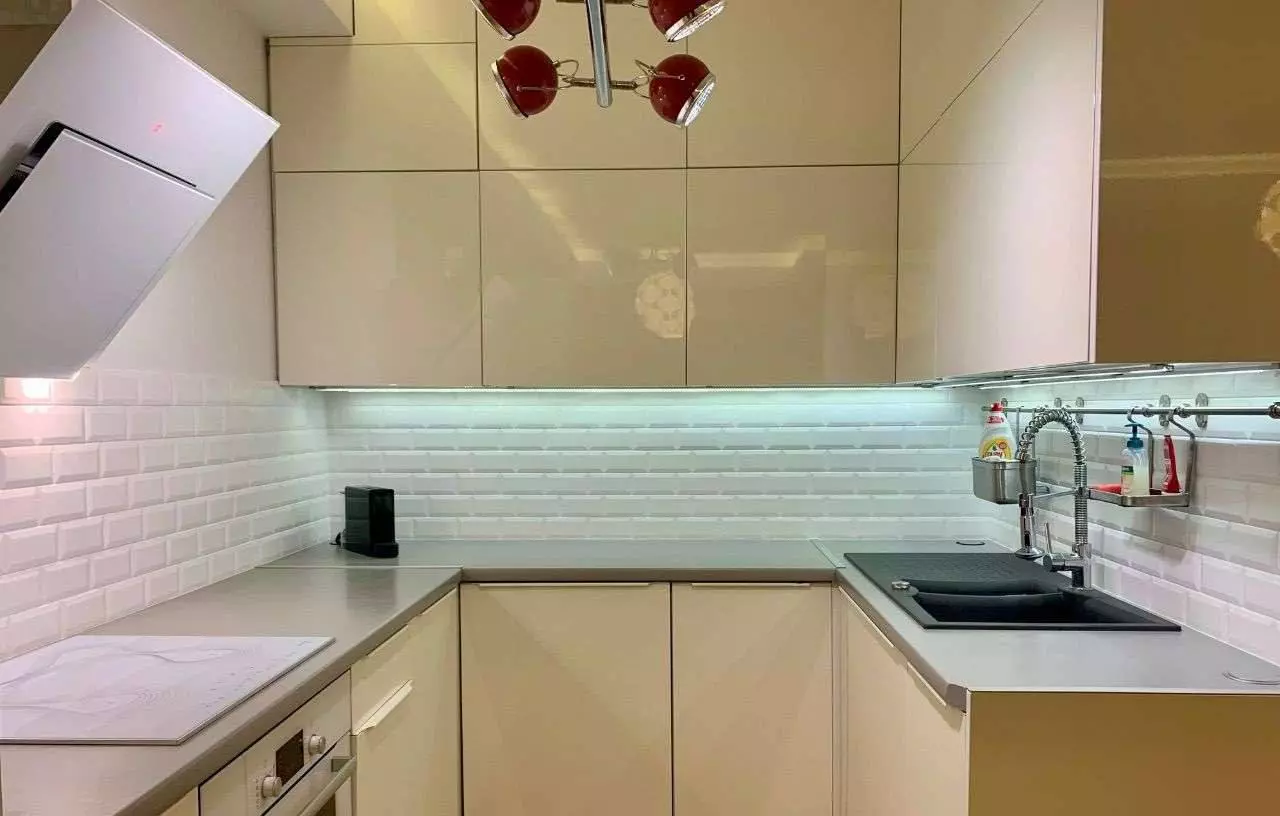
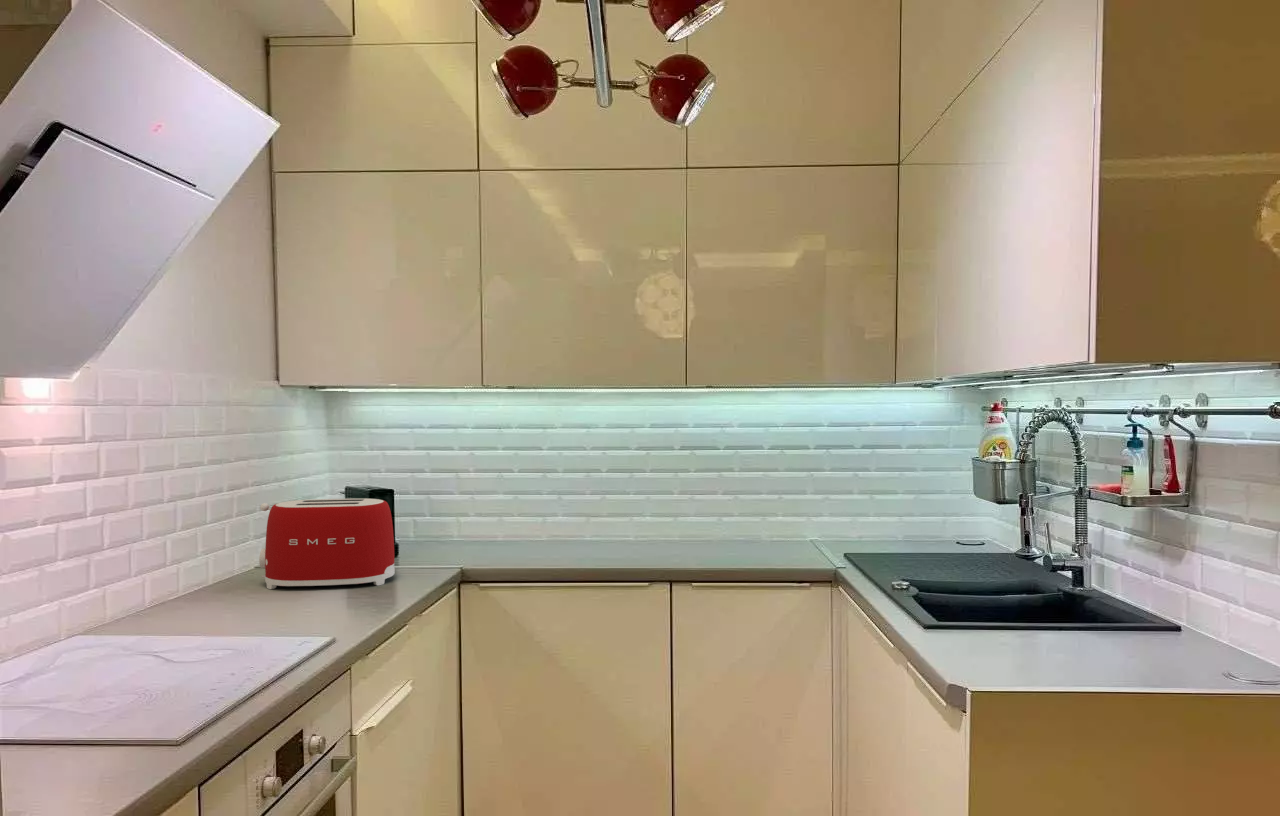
+ toaster (328, 541)
